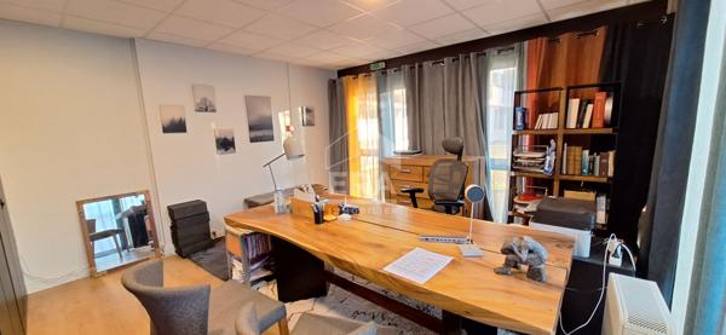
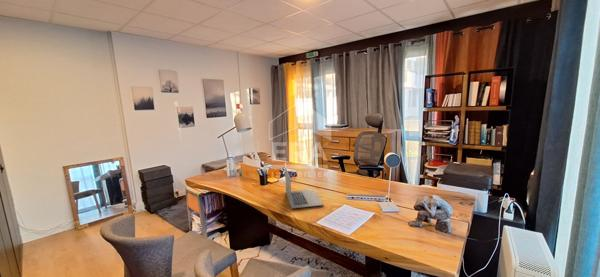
+ laptop (302, 190)
